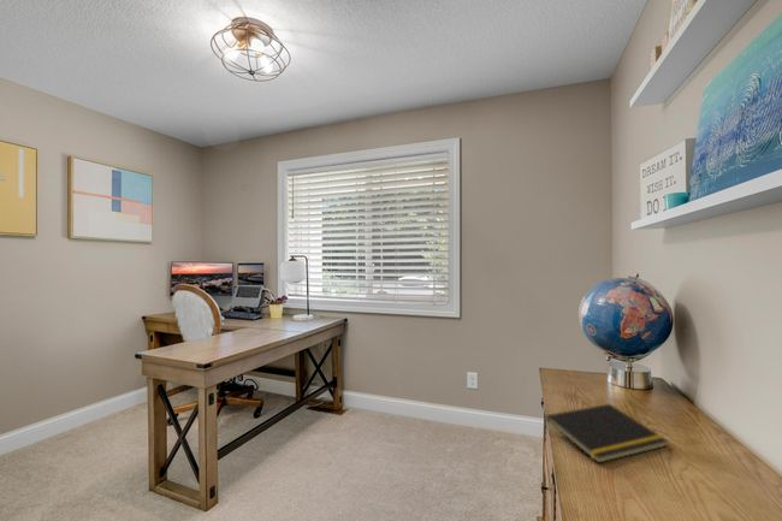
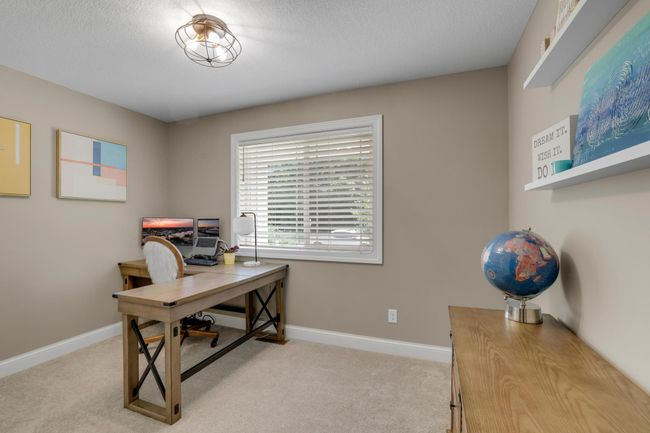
- notepad (604, 430)
